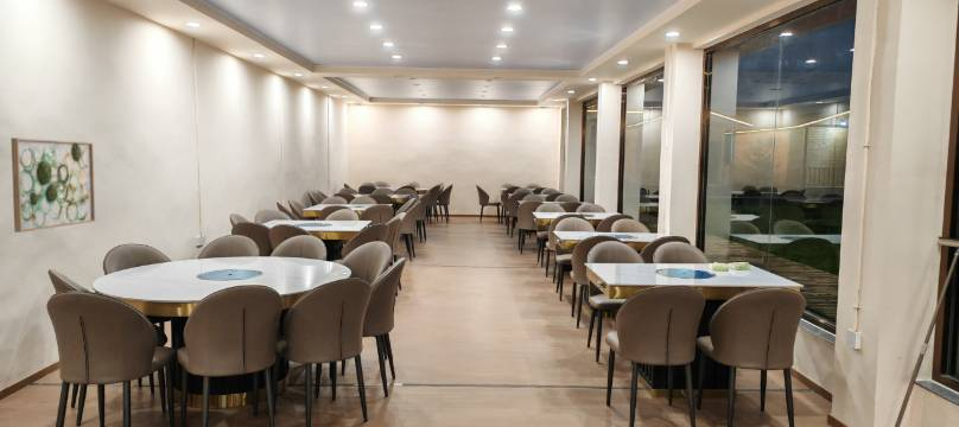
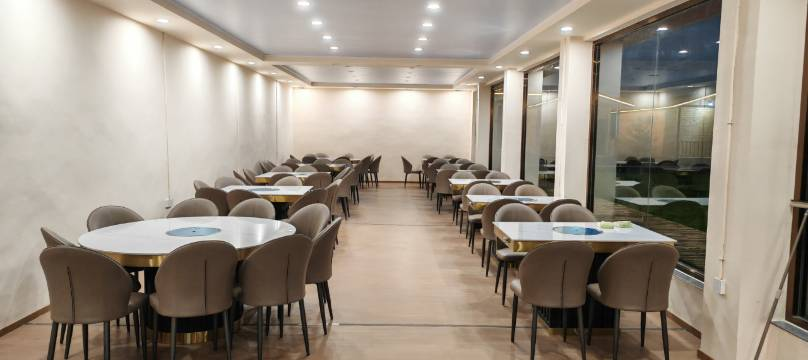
- wall art (58, 183)
